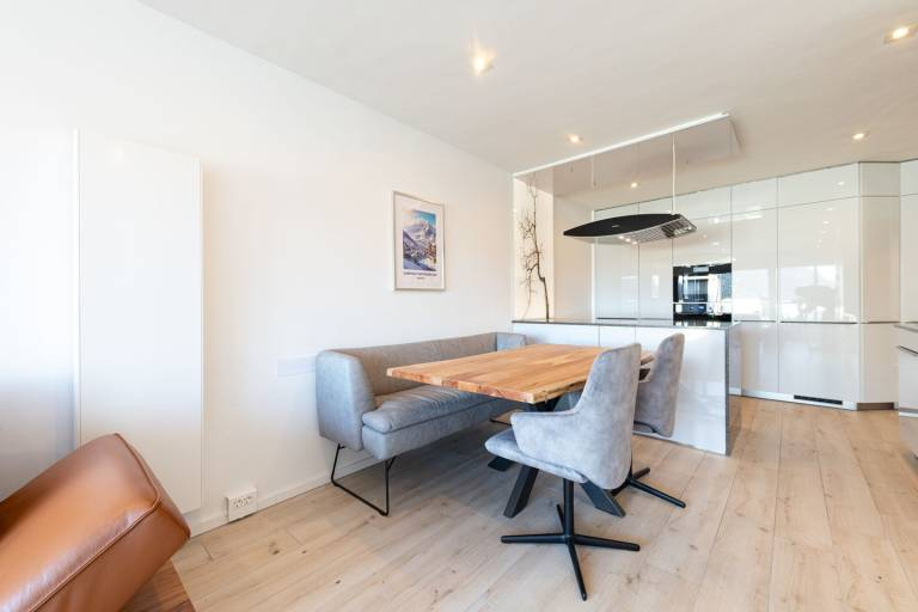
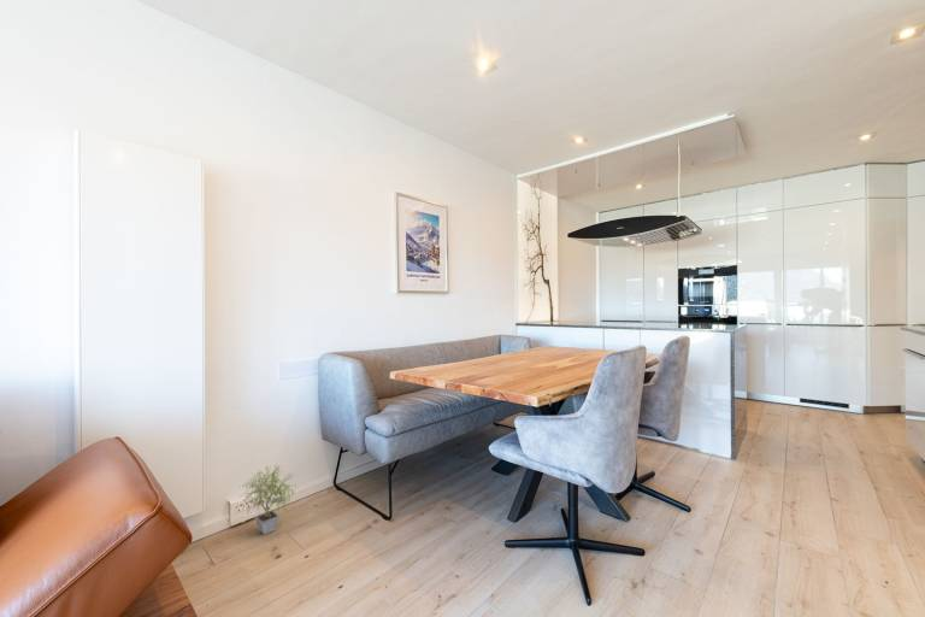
+ potted plant (269, 494)
